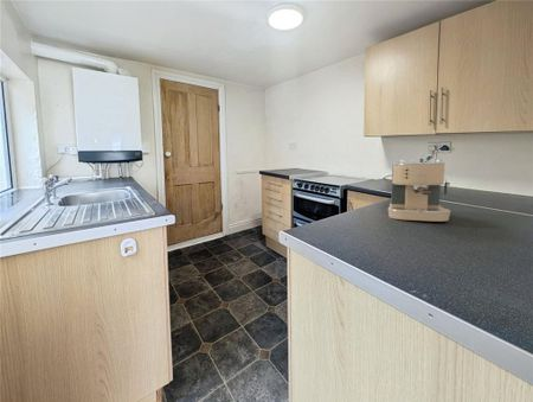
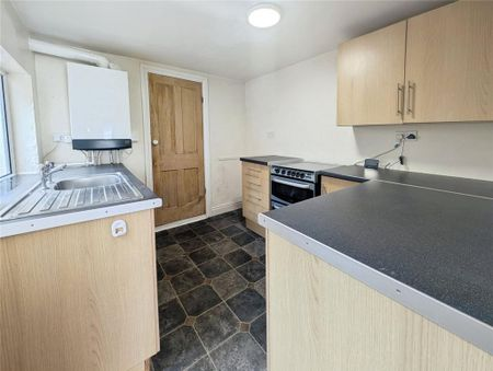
- coffee maker (417, 187)
